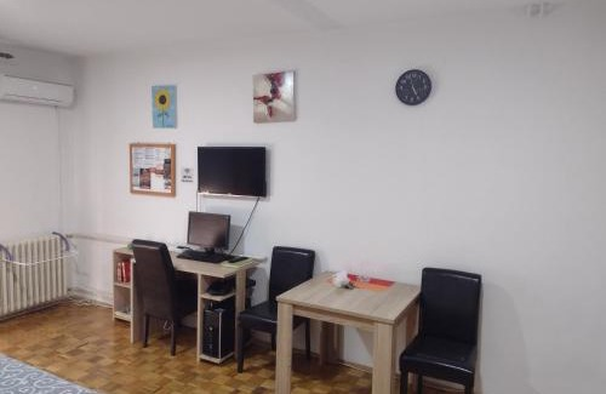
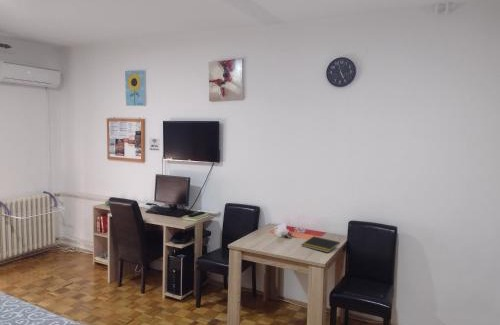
+ notepad (320, 244)
